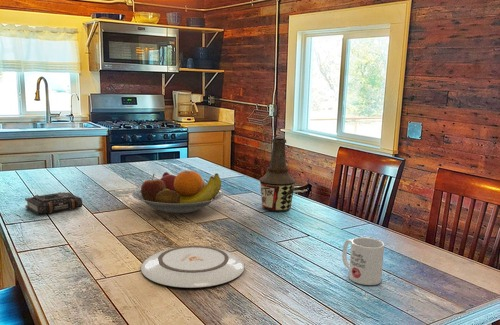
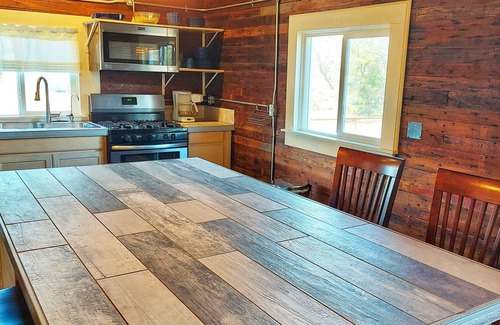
- mug (360, 258)
- fruit bowl (178, 188)
- book (54, 201)
- bottle (277, 172)
- plate (193, 261)
